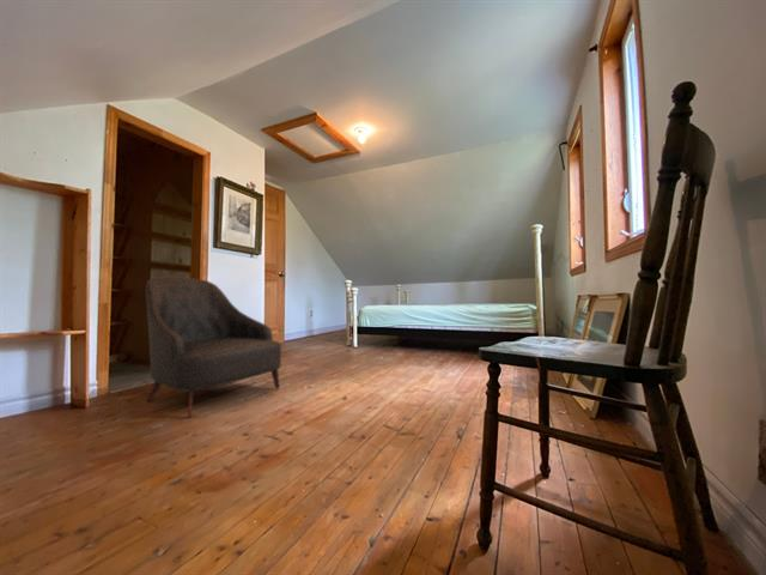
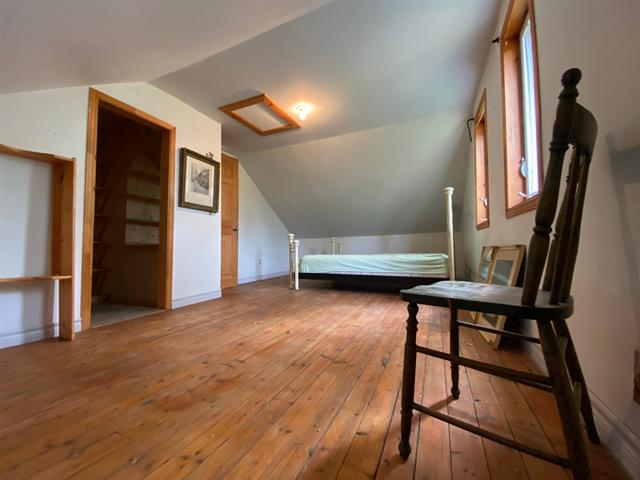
- leather (212, 334)
